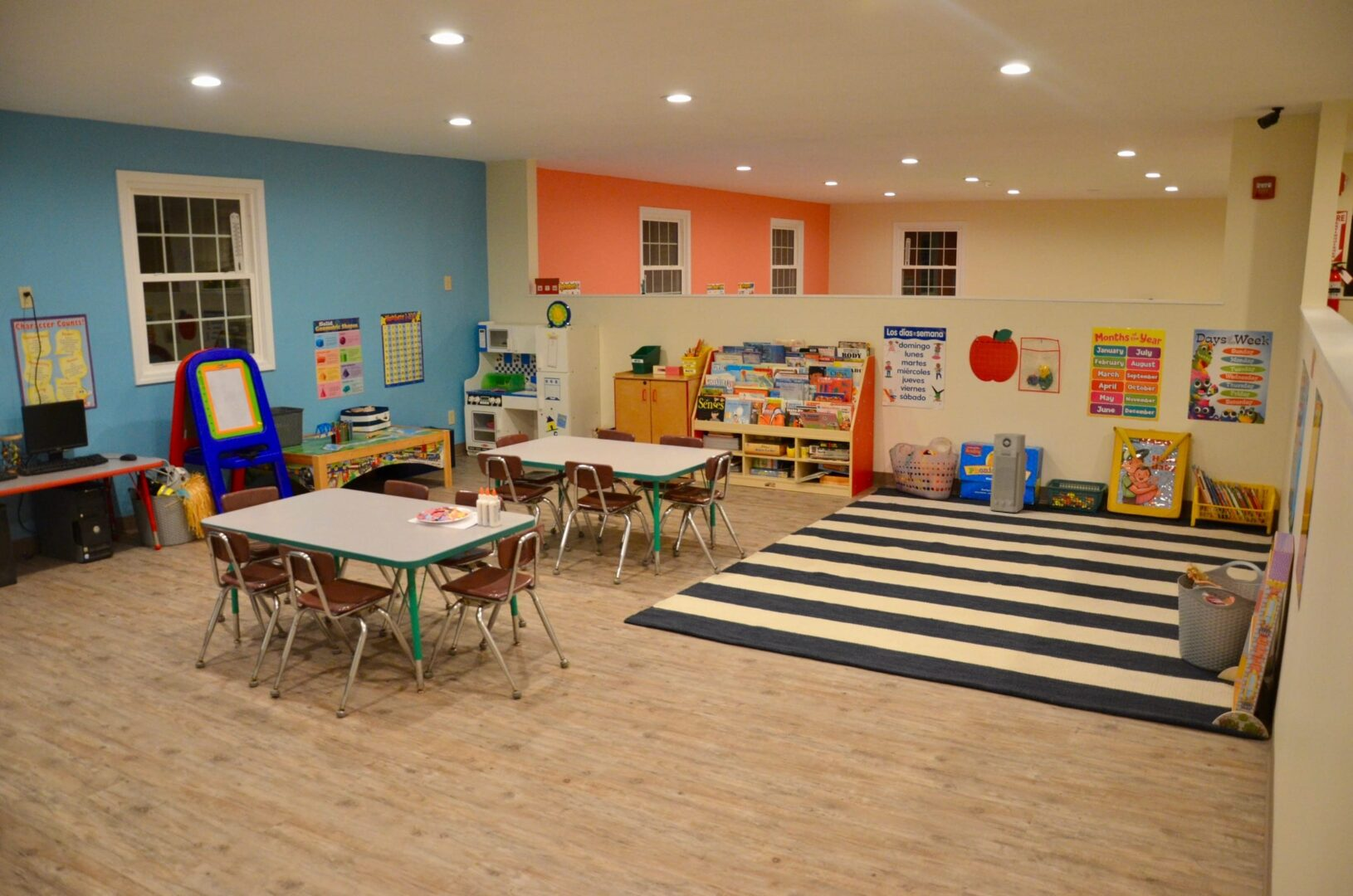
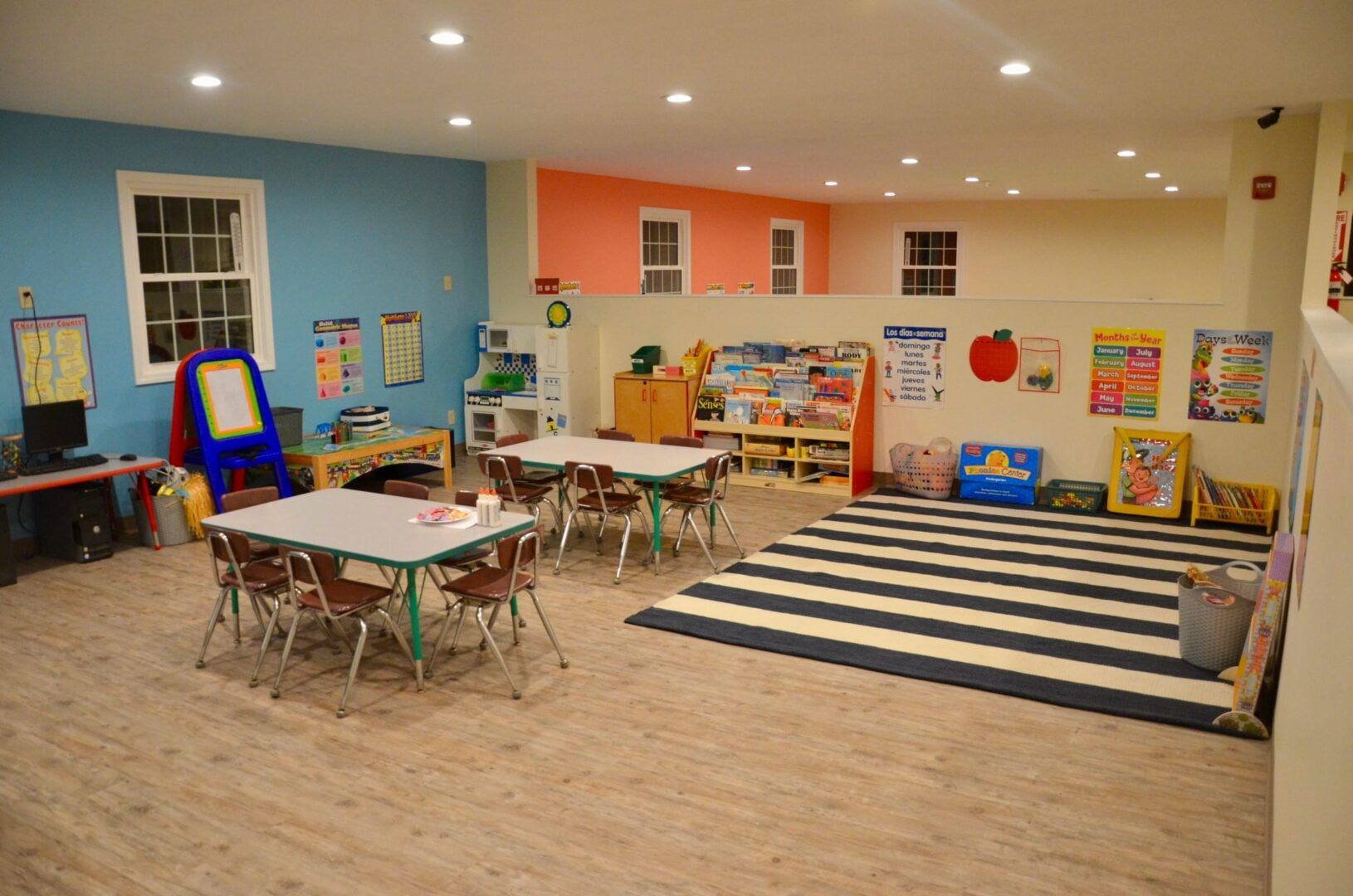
- air purifier (1009, 470)
